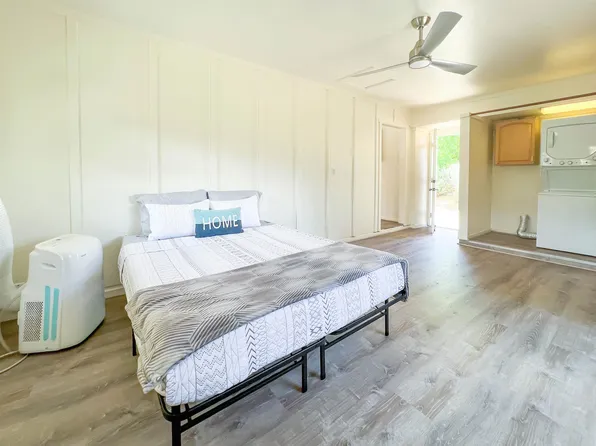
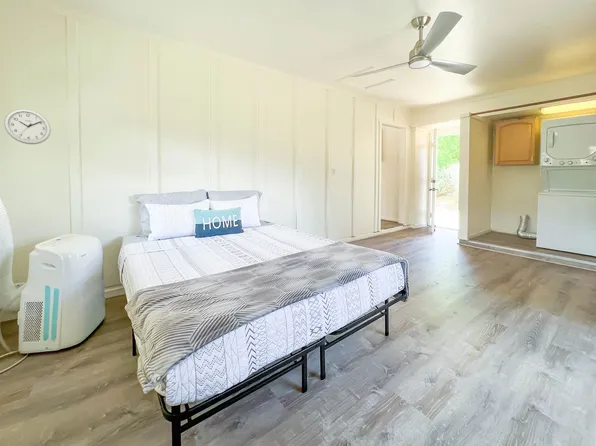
+ wall clock (28, 126)
